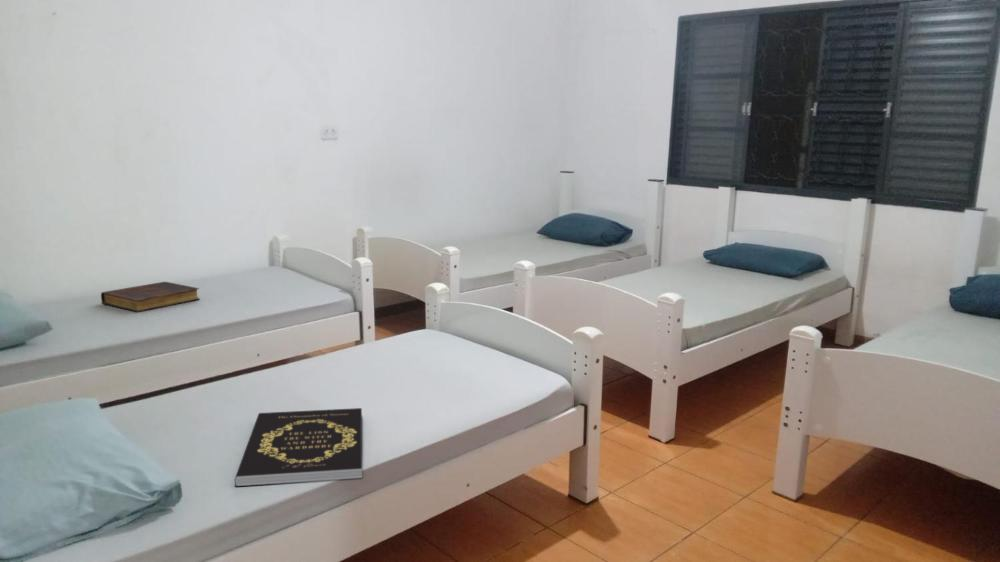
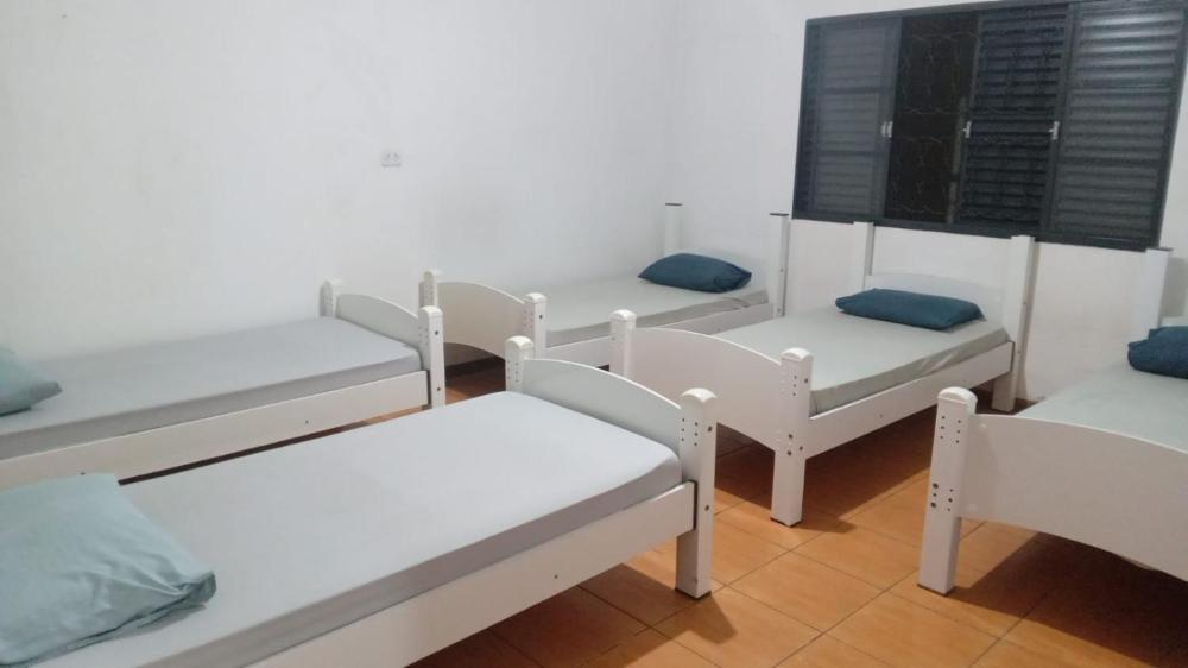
- book (305, 442)
- book (151, 295)
